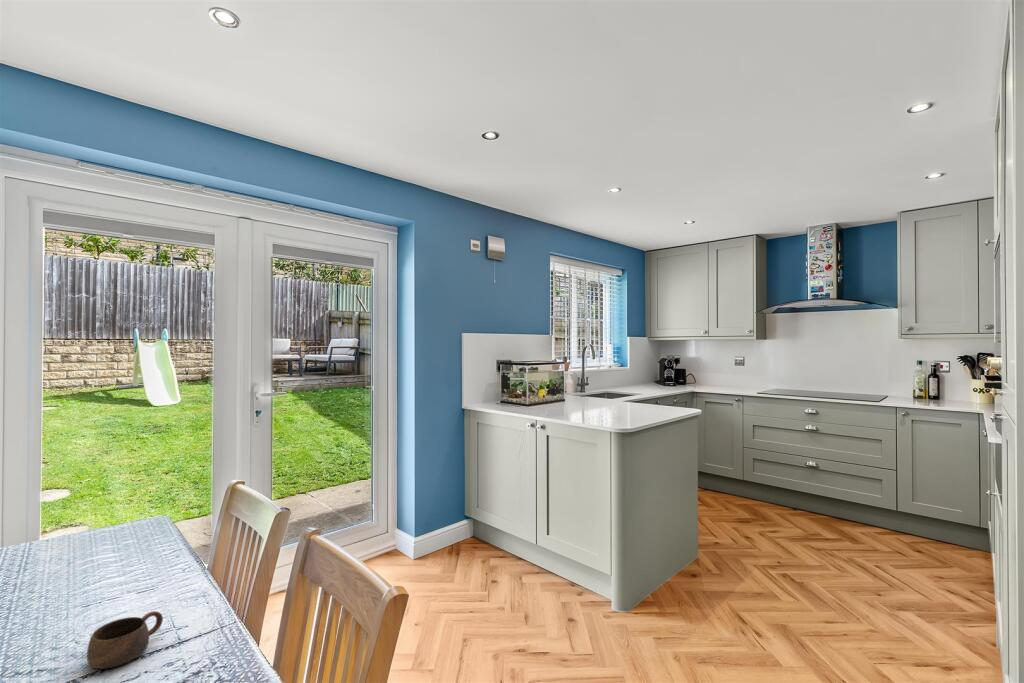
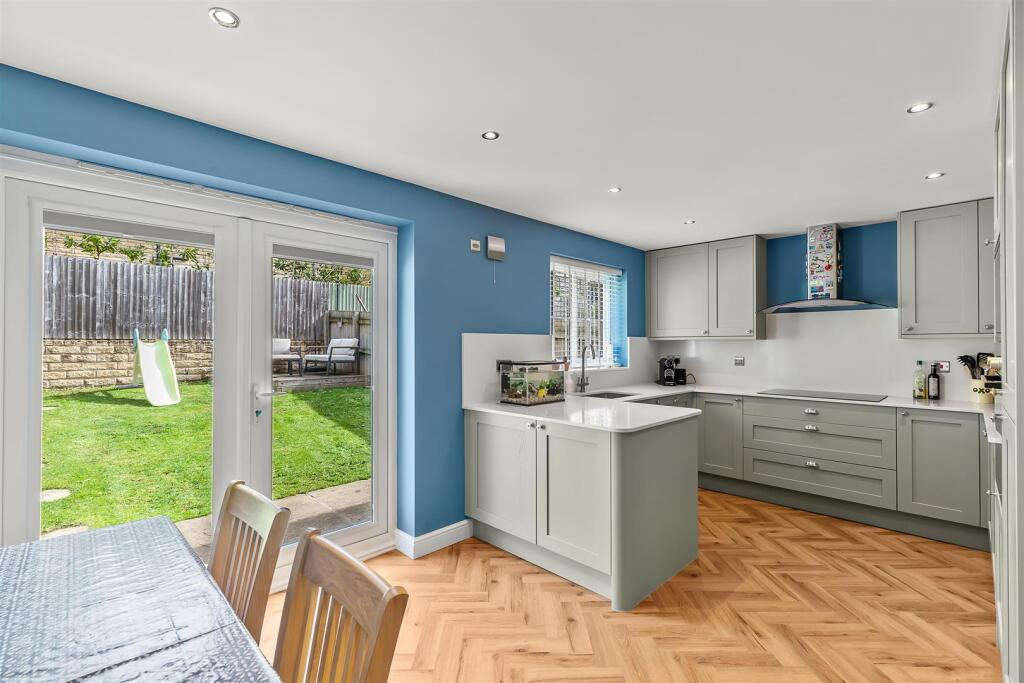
- cup (128, 637)
